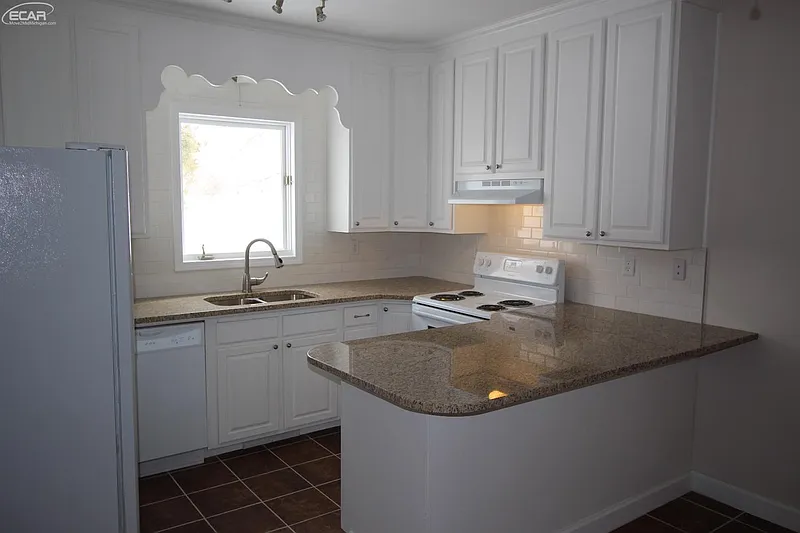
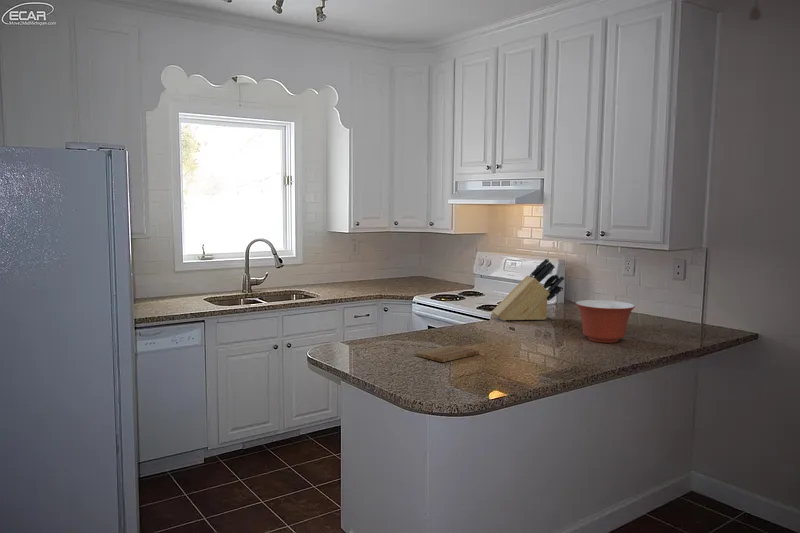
+ cutting board (447, 353)
+ mixing bowl (604, 321)
+ knife block (528, 289)
